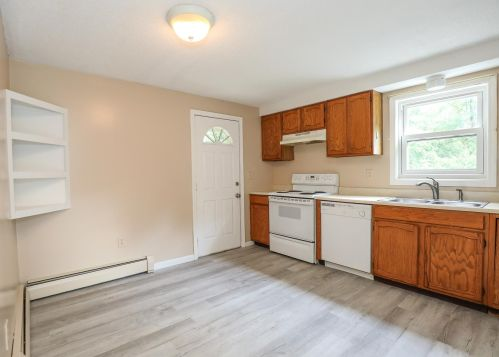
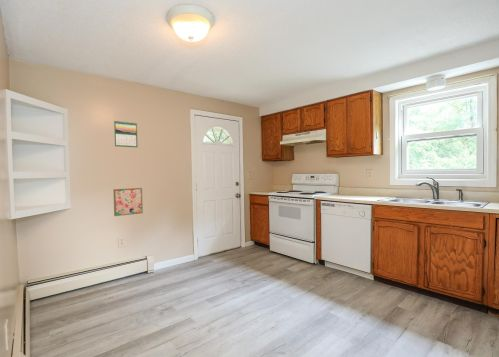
+ calendar (126, 134)
+ wall art (128, 201)
